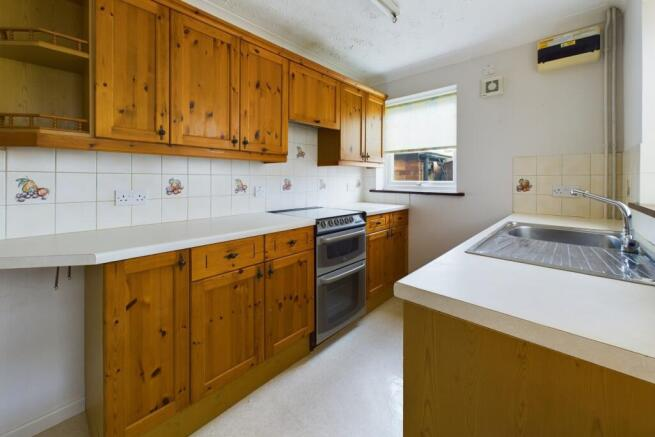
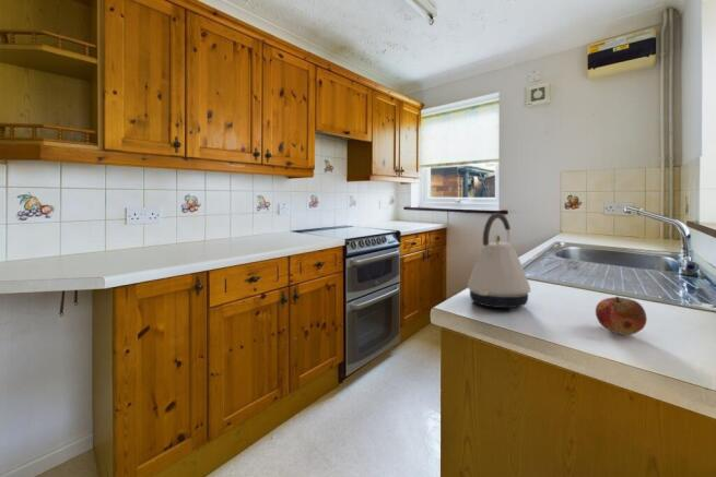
+ kettle (498, 258)
+ fruit (620, 314)
